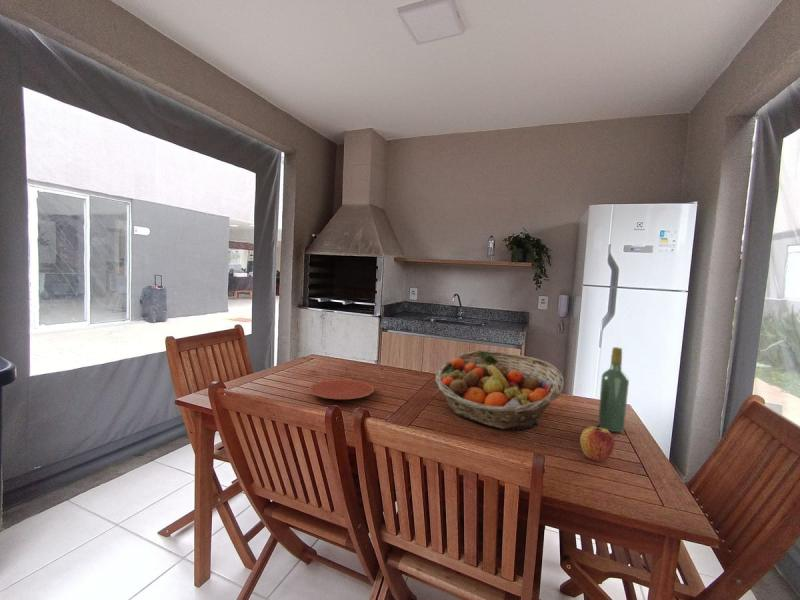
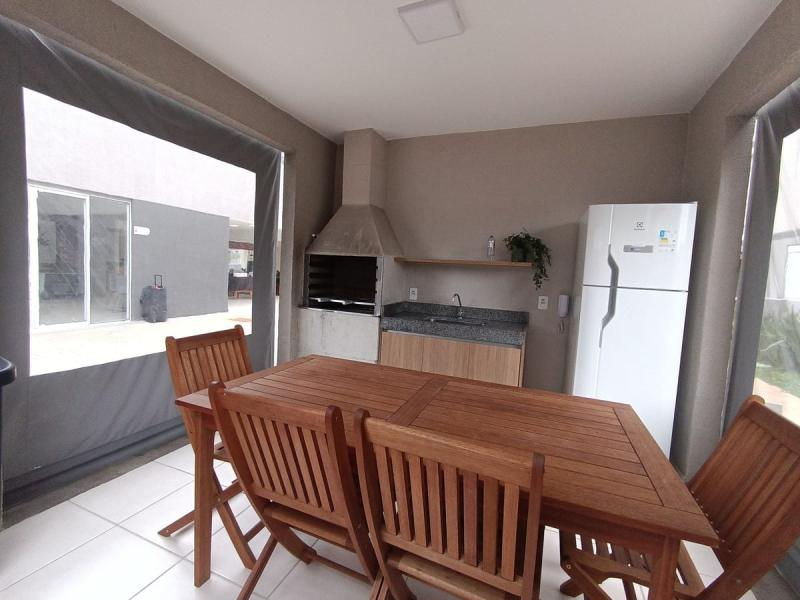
- wine bottle (614, 388)
- apple (596, 442)
- plate (341, 391)
- fruit basket (495, 385)
